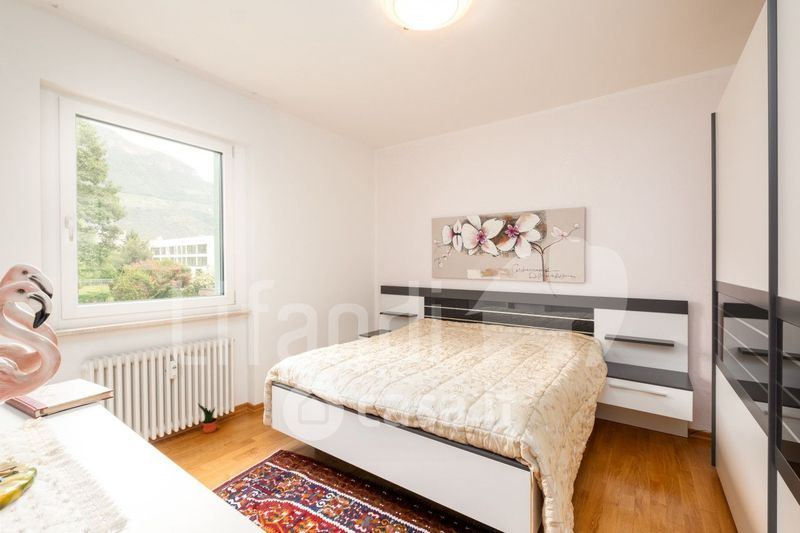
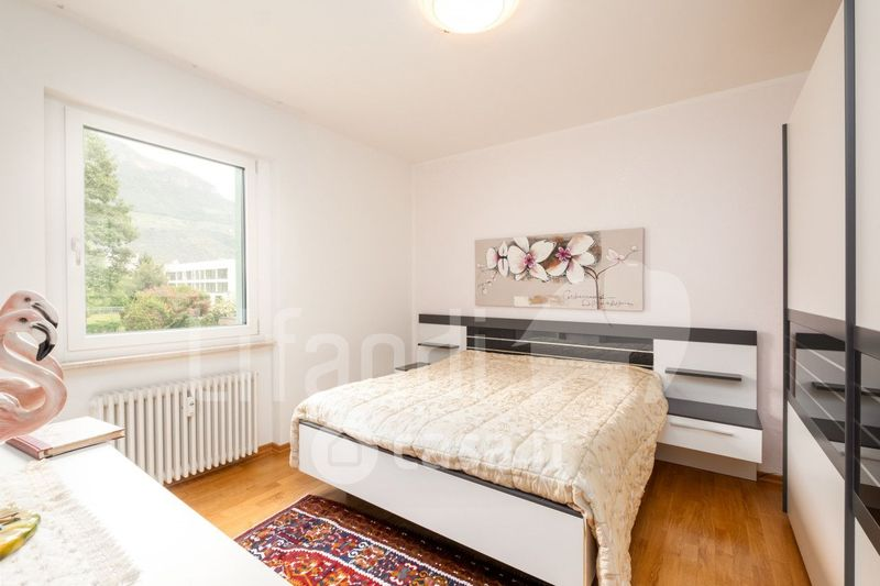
- potted plant (207, 415)
